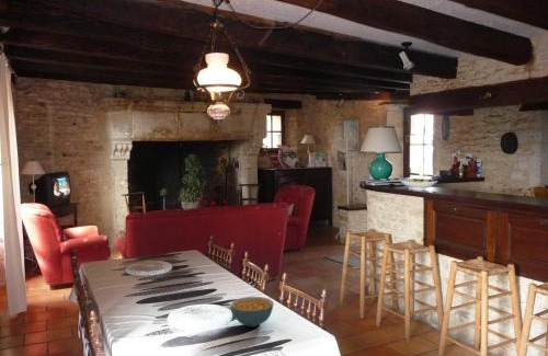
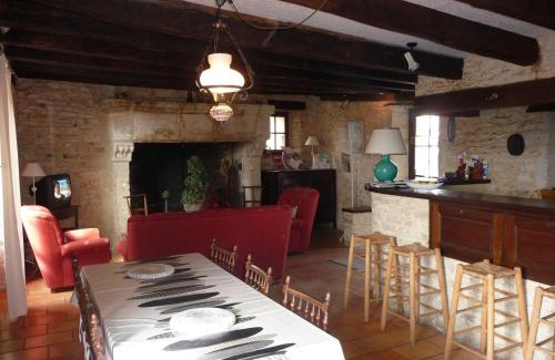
- cereal bowl (252, 313)
